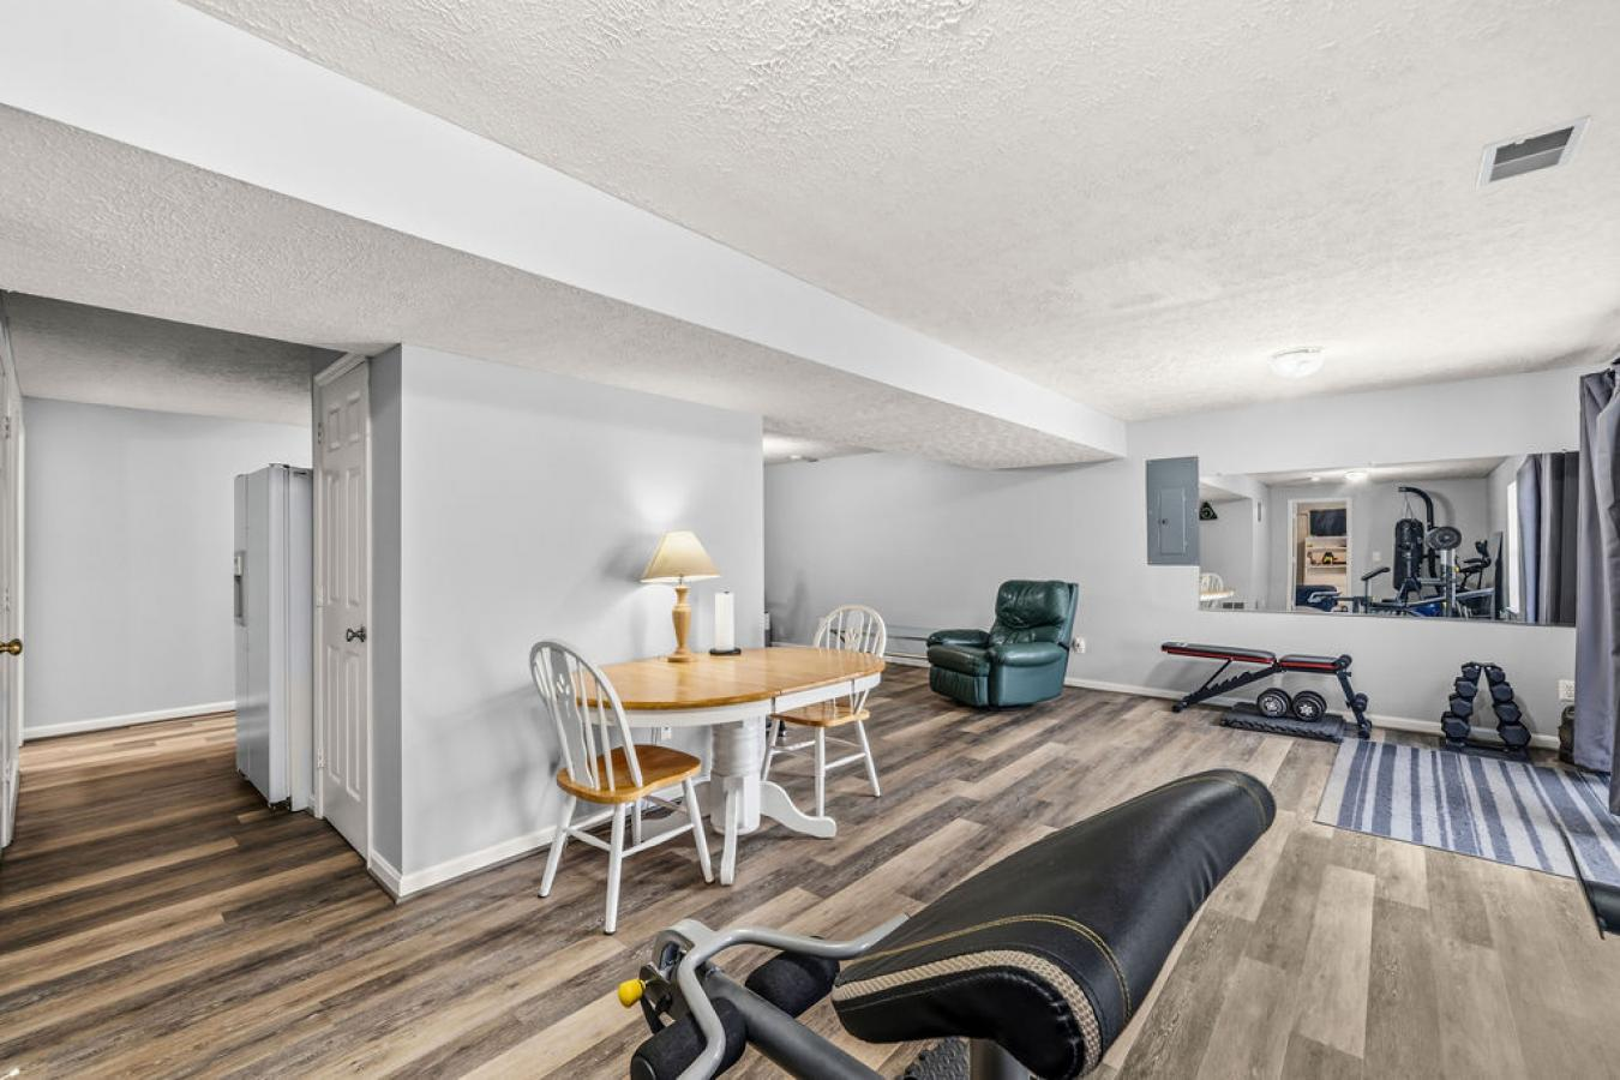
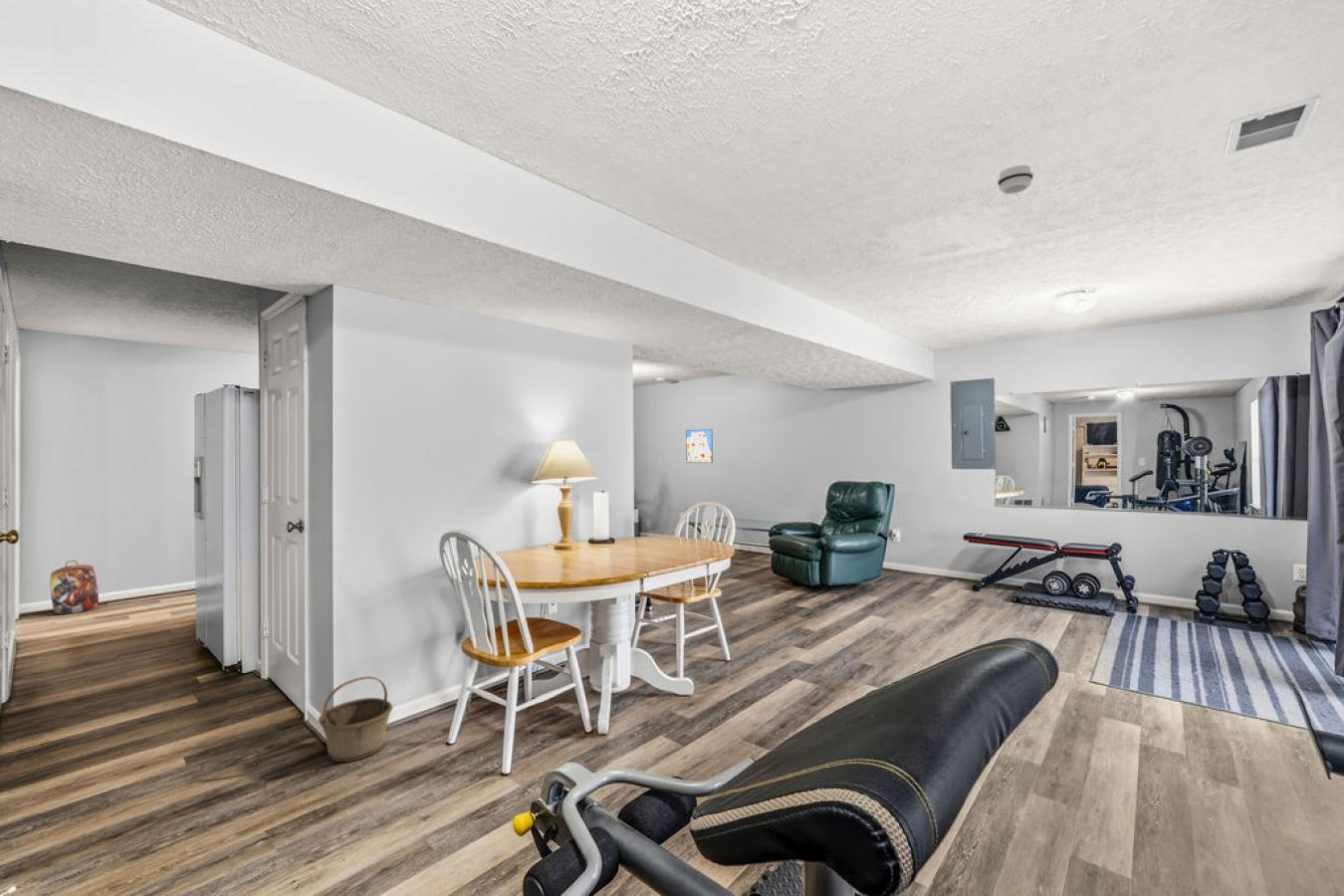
+ smoke detector (1014, 180)
+ wall art (699, 446)
+ basket (356, 714)
+ backpack (75, 585)
